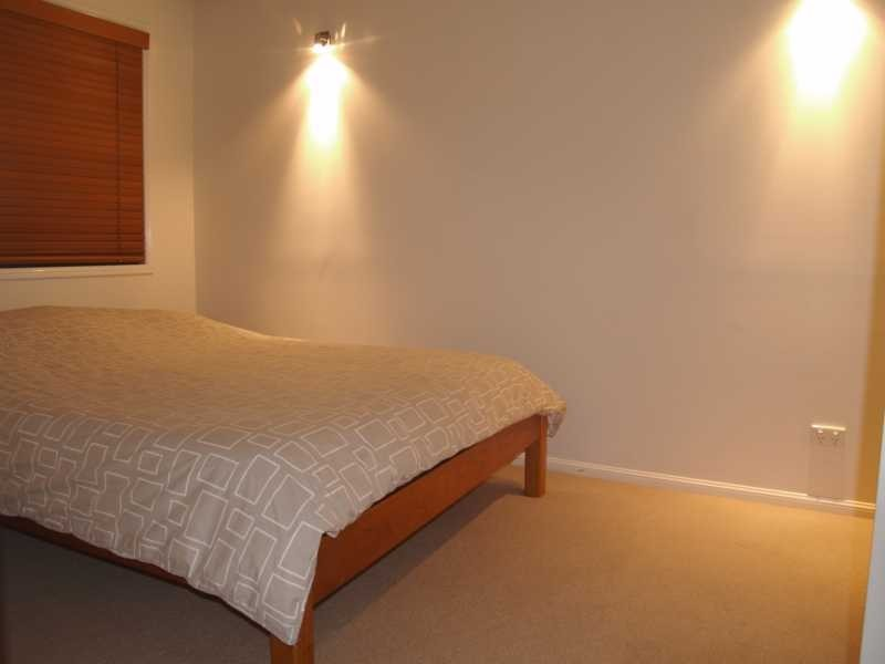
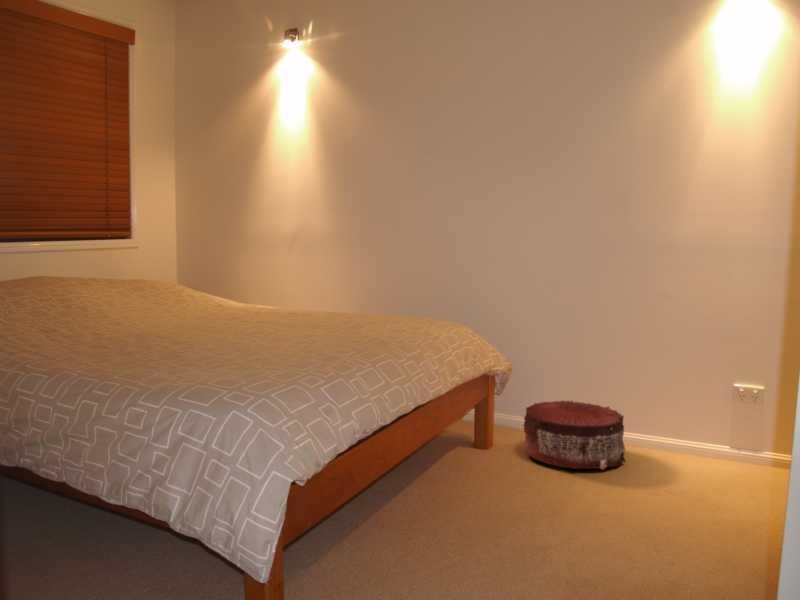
+ pouf (574, 431)
